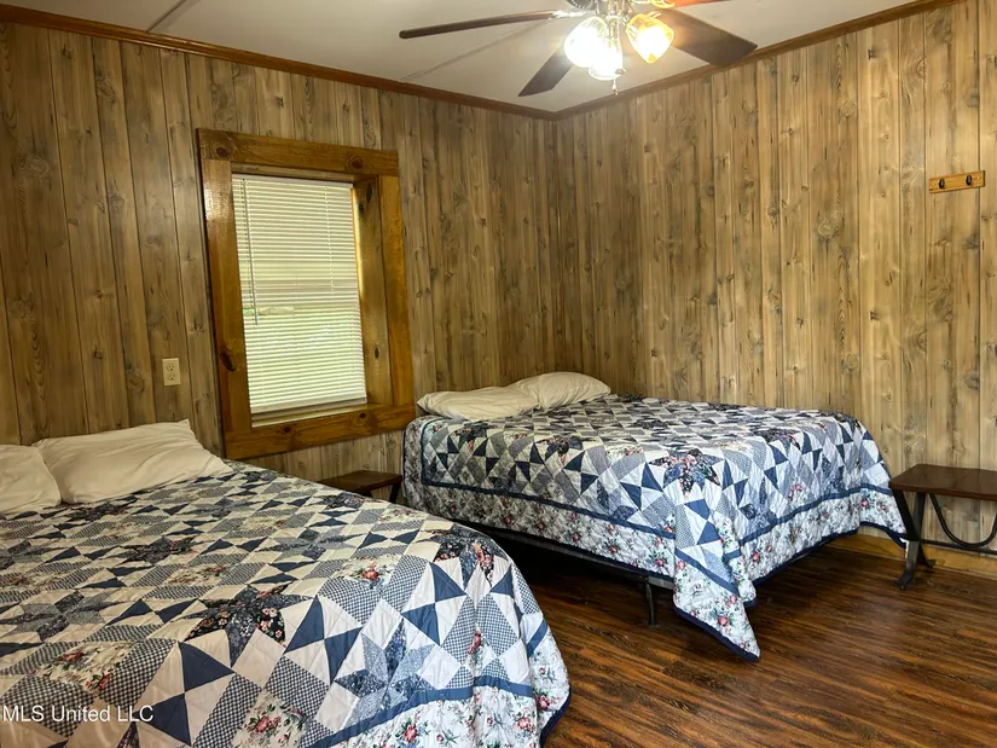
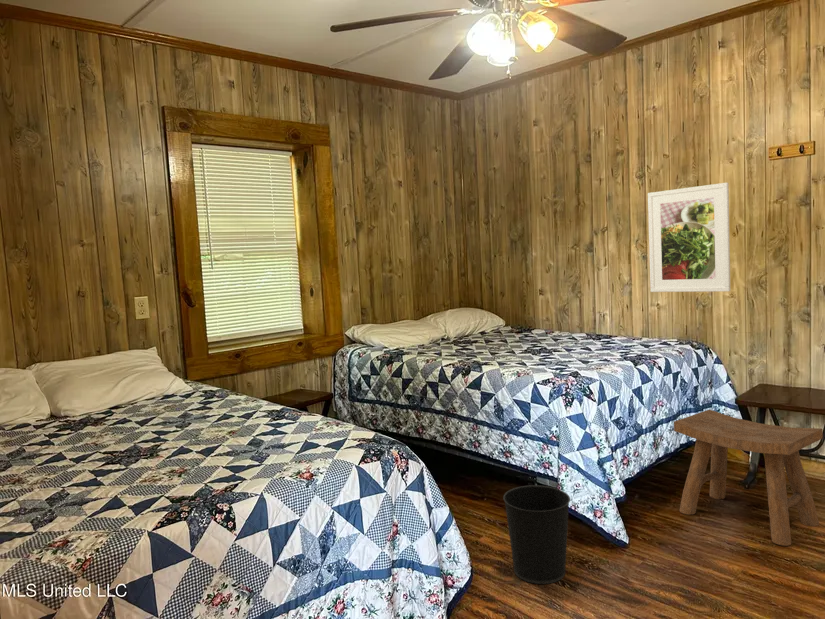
+ stool (726, 471)
+ wastebasket (537, 534)
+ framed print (687, 240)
